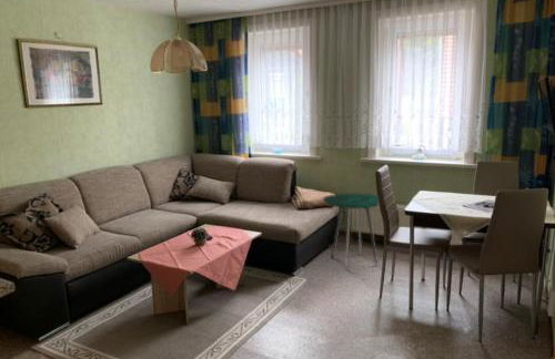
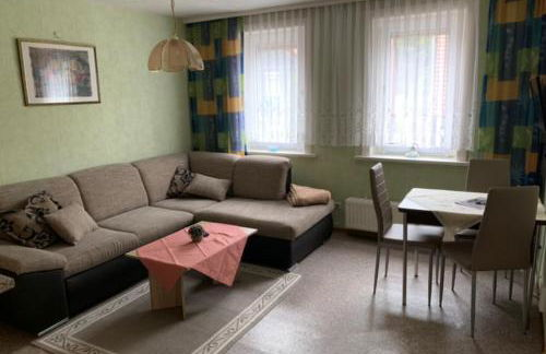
- side table (349, 230)
